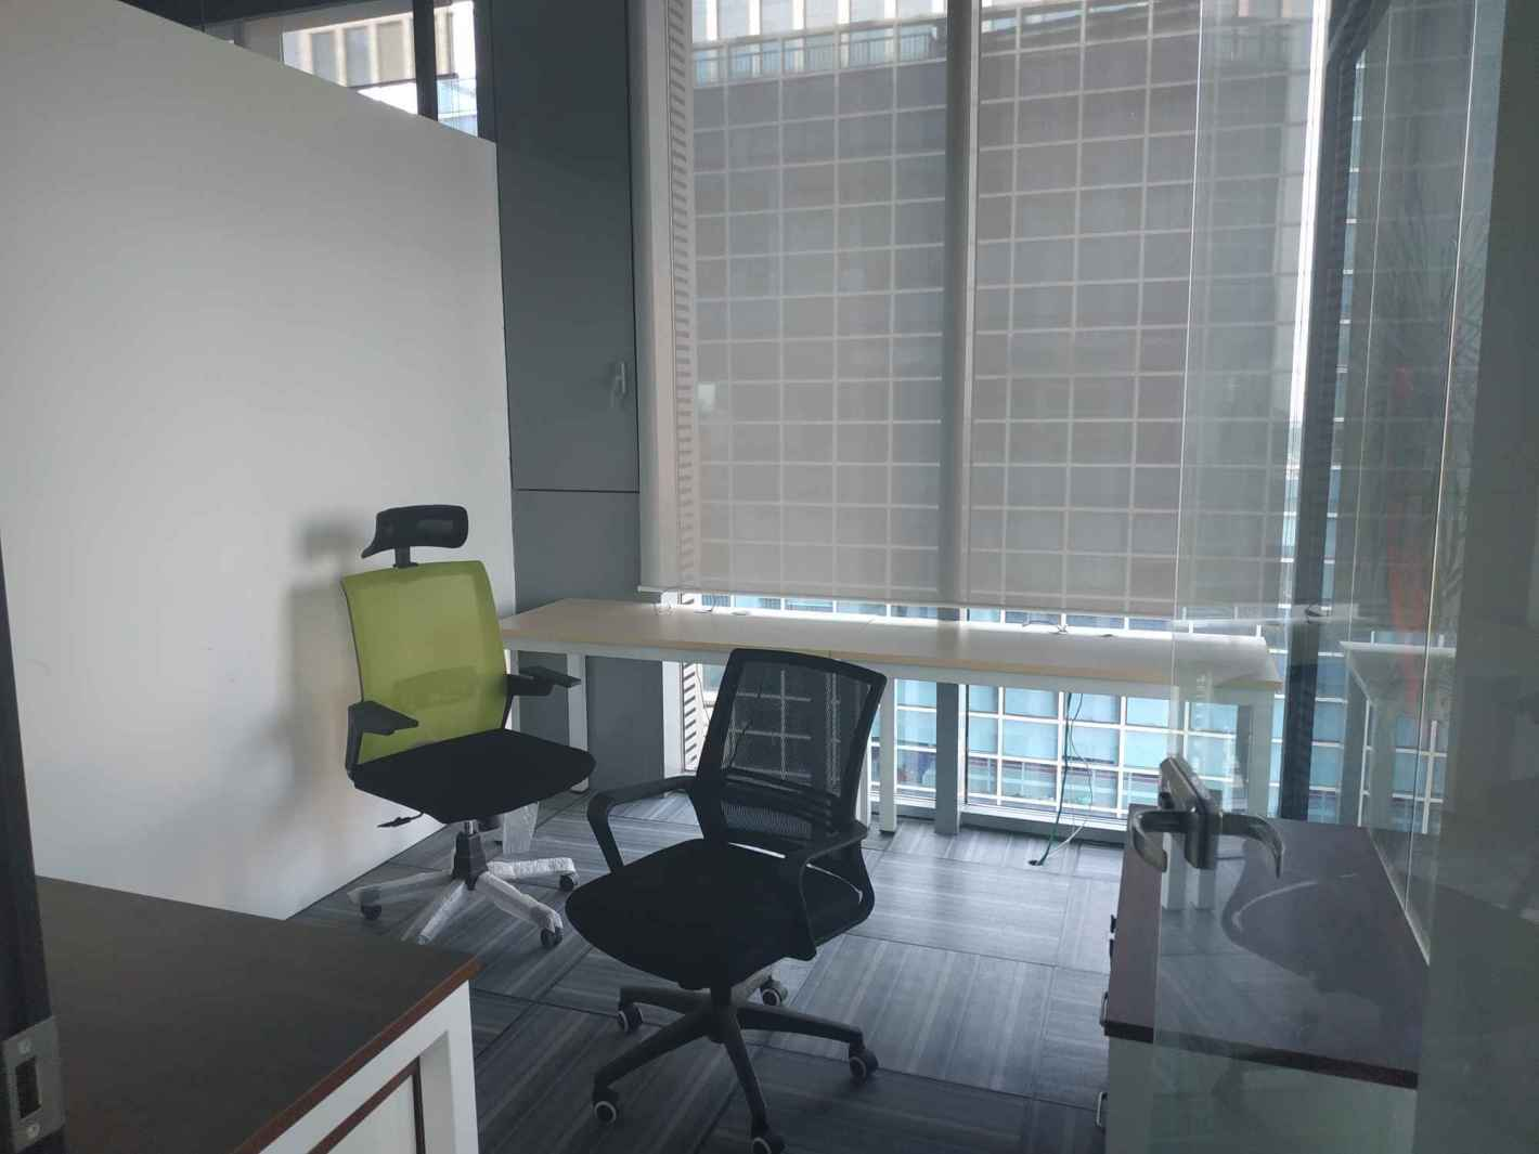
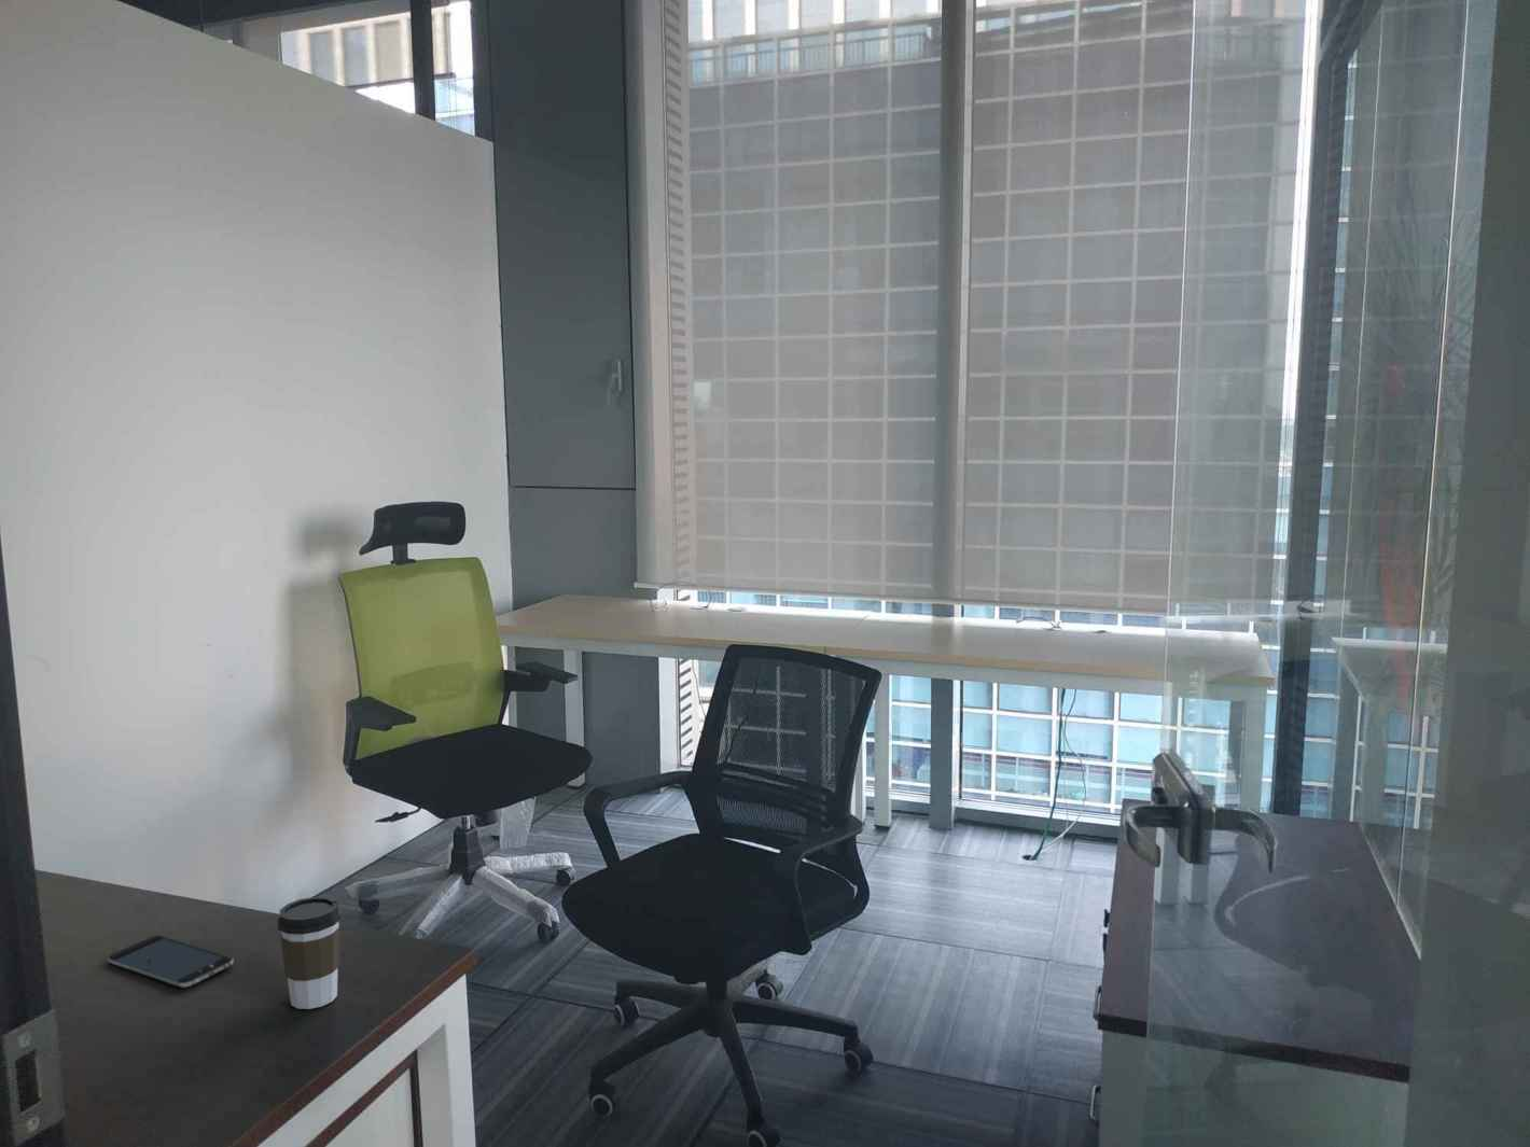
+ smartphone (170, 959)
+ coffee cup (311, 953)
